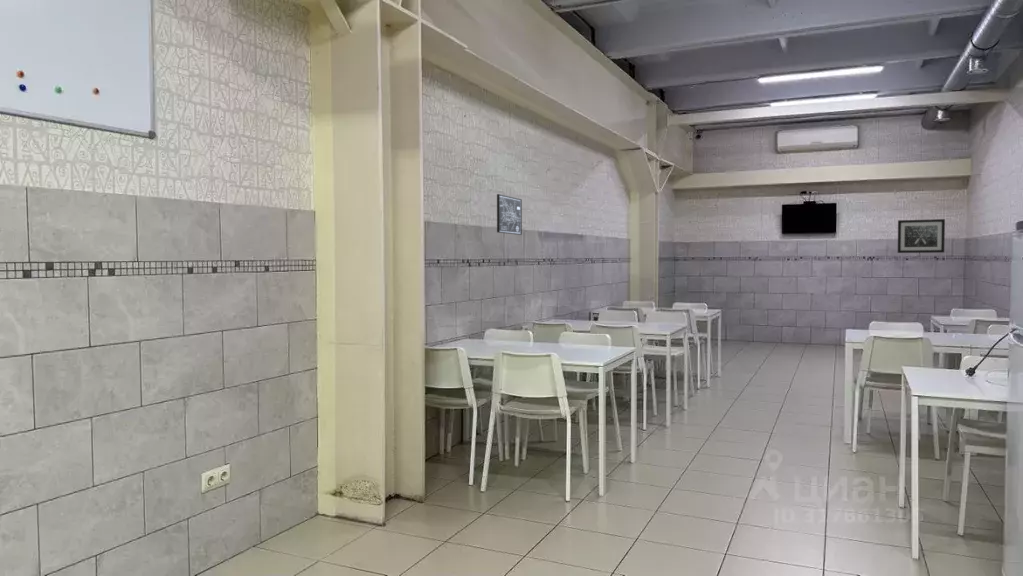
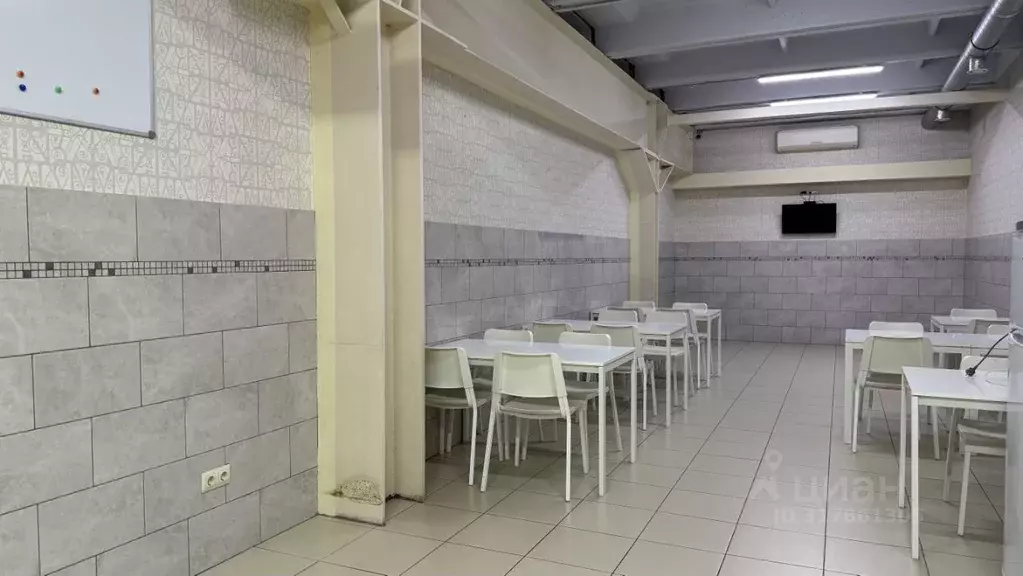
- wall art (920, 236)
- wall art (509, 215)
